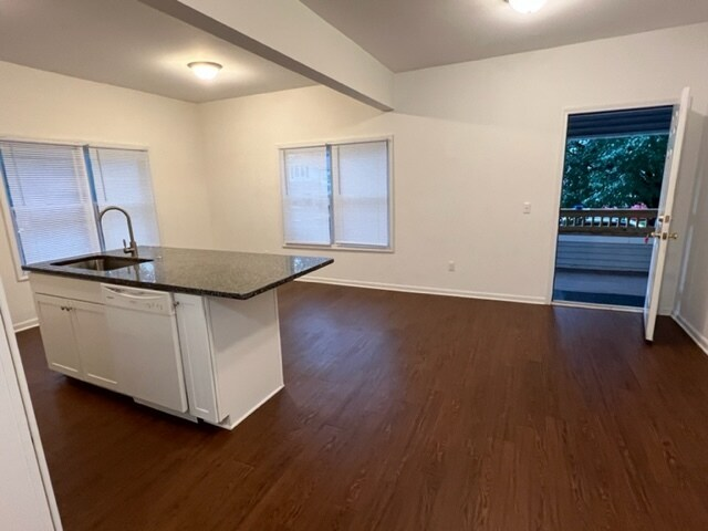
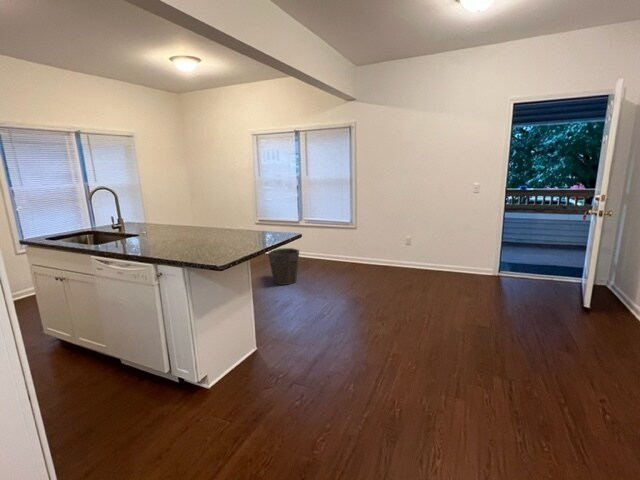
+ waste bin (284, 266)
